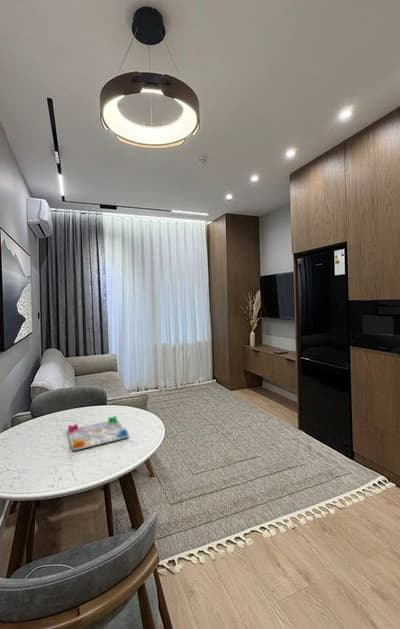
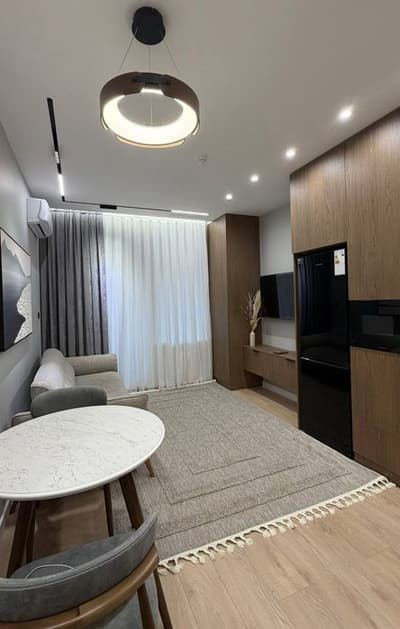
- board game (97, 430)
